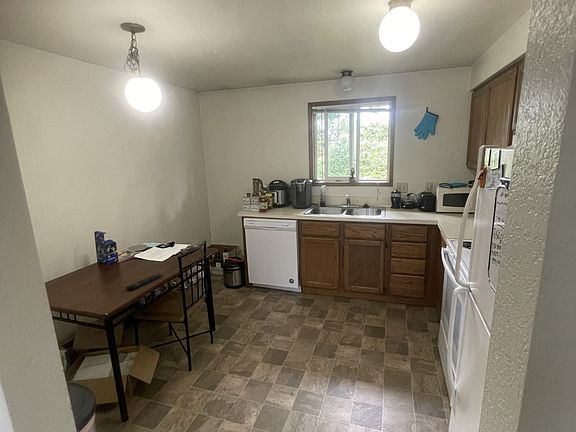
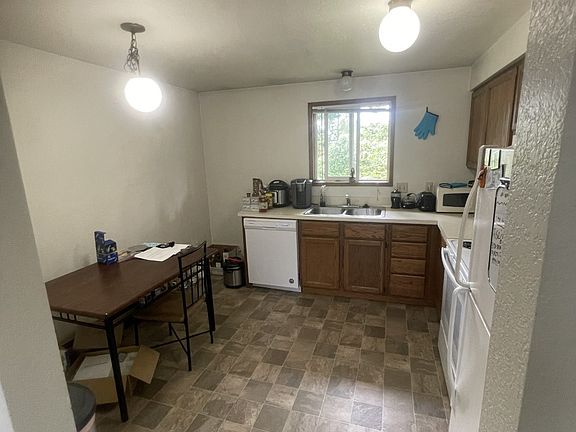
- remote control (145, 281)
